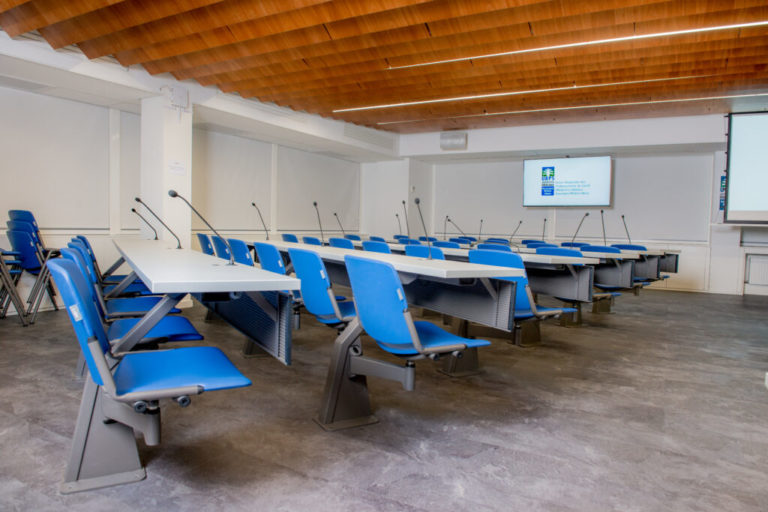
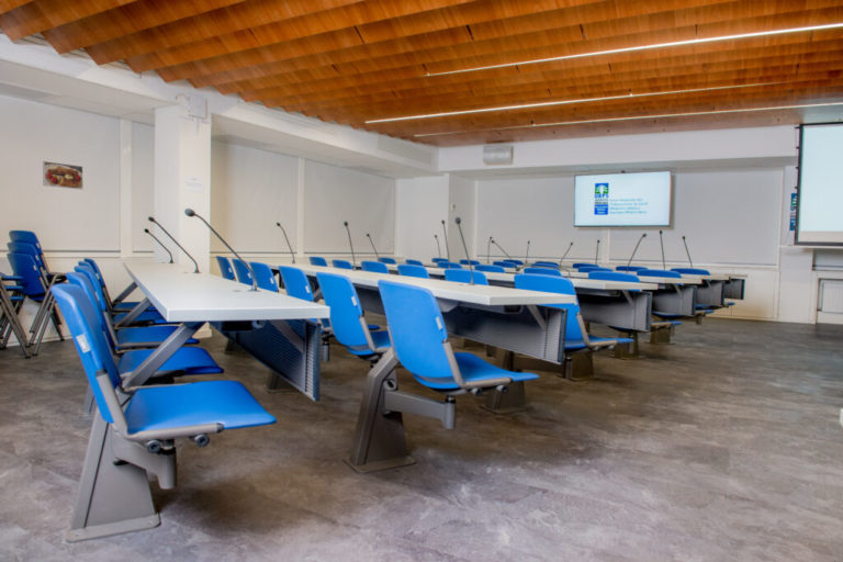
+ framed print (63, 176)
